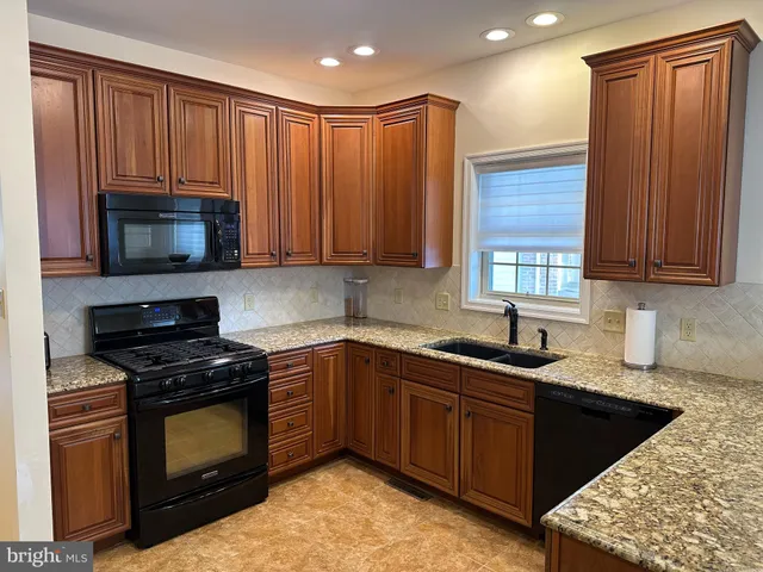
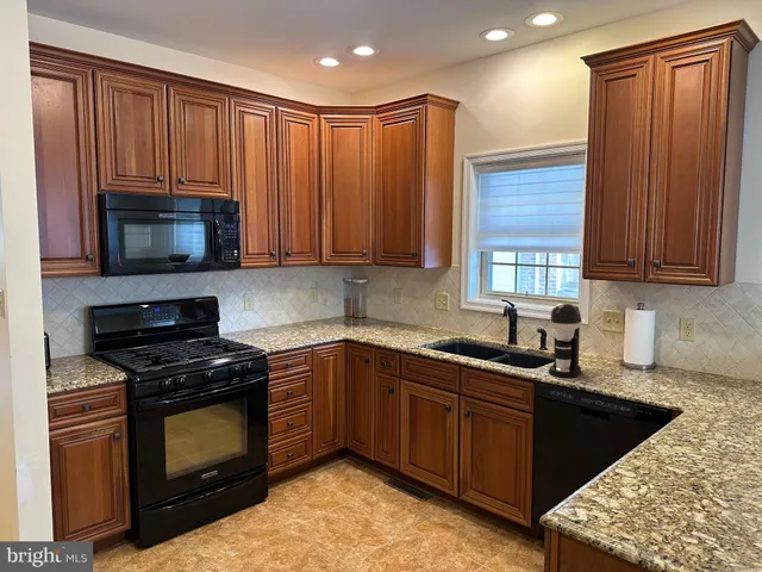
+ coffee maker (566, 337)
